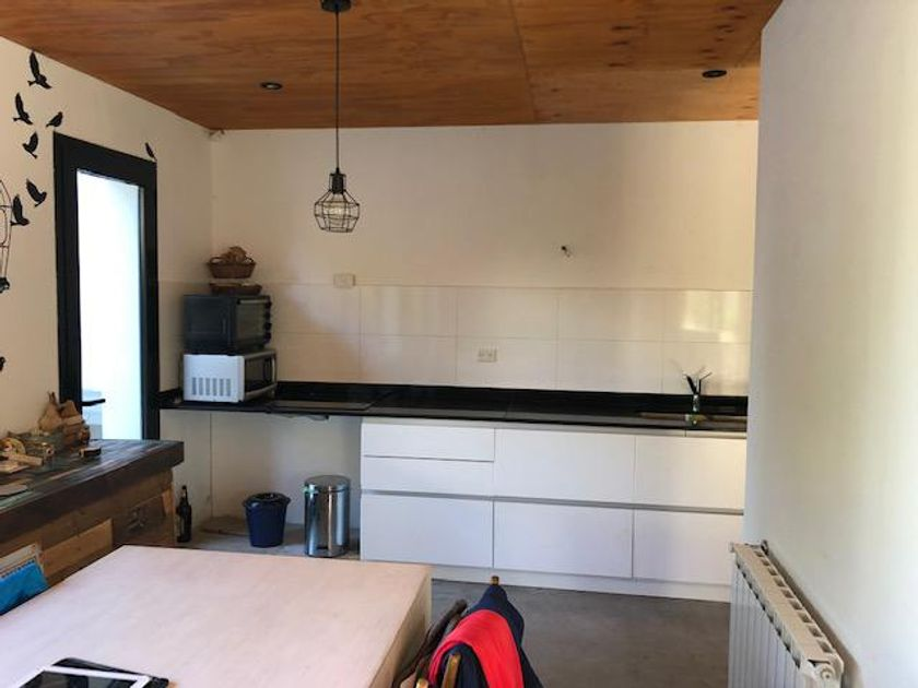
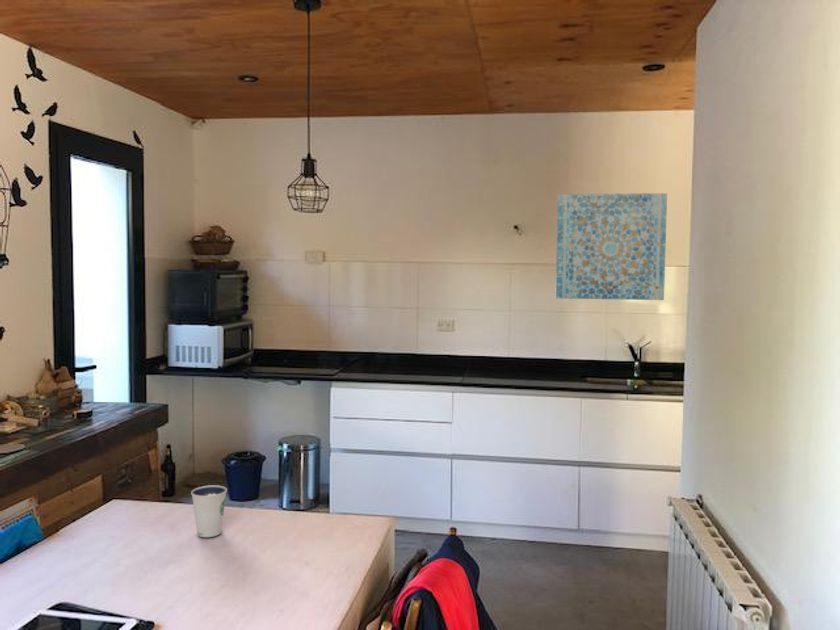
+ wall art (610, 246)
+ dixie cup (209, 512)
